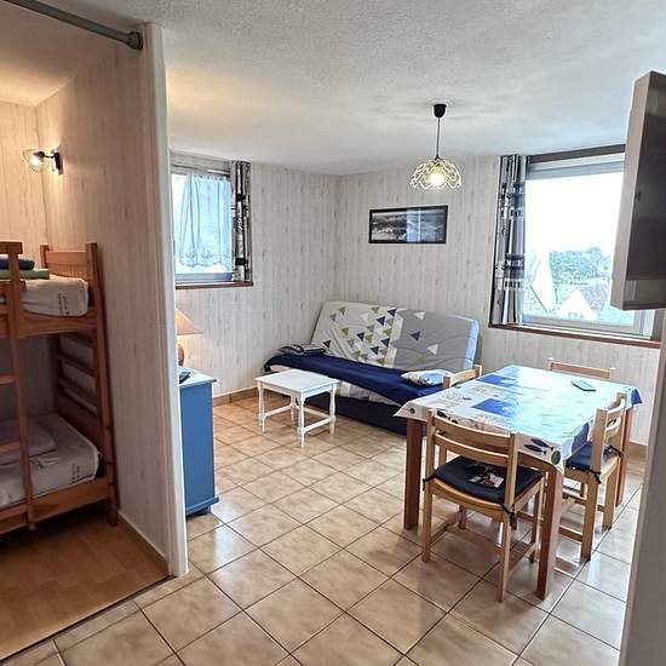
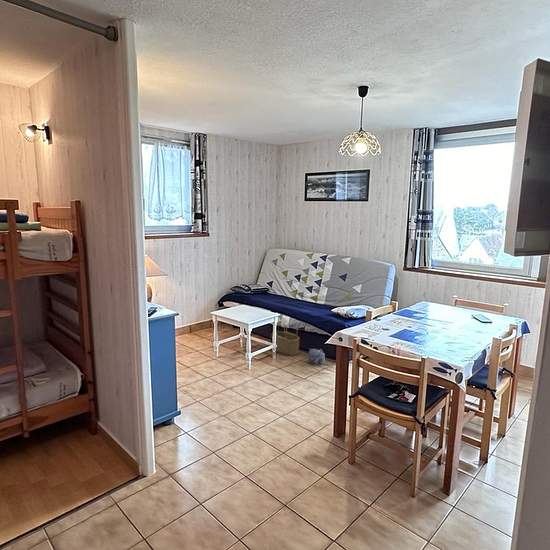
+ wicker basket (285, 335)
+ plush toy (316, 356)
